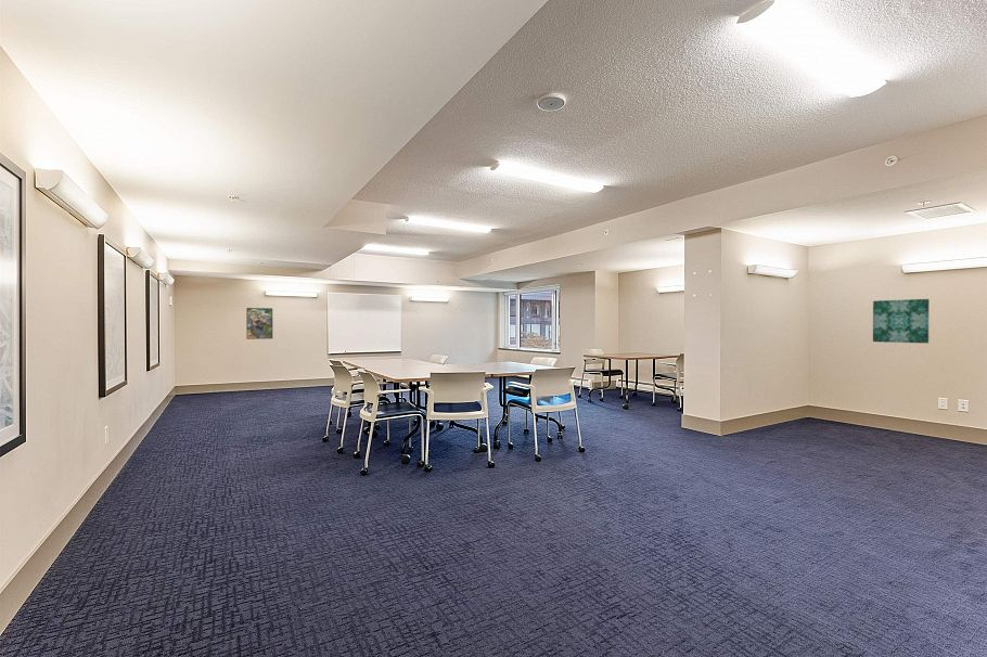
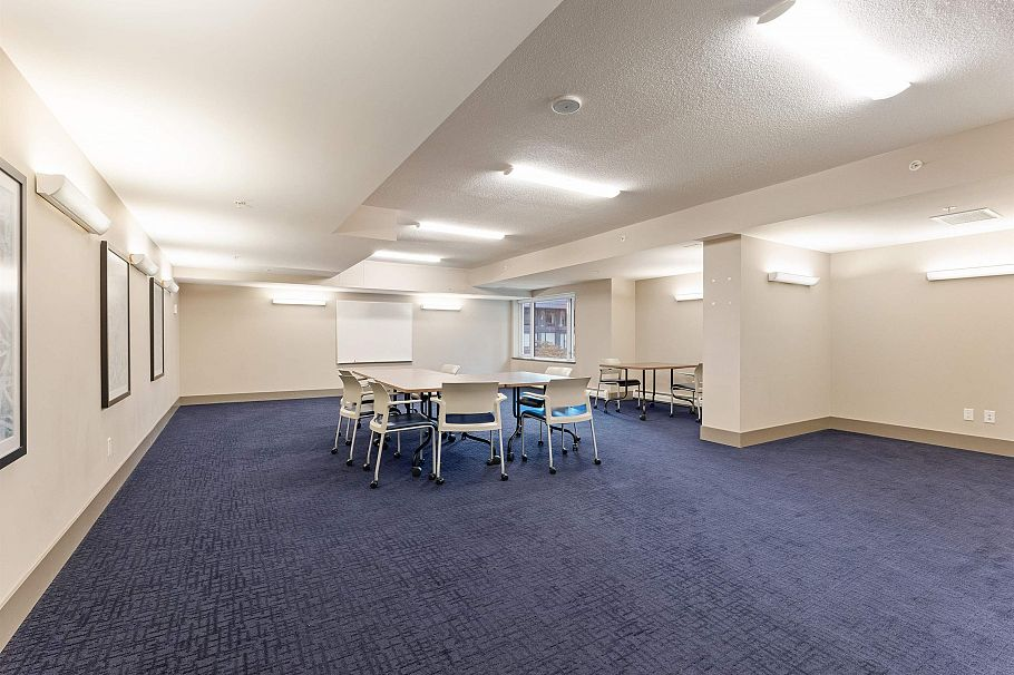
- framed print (259, 323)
- wall art (899, 321)
